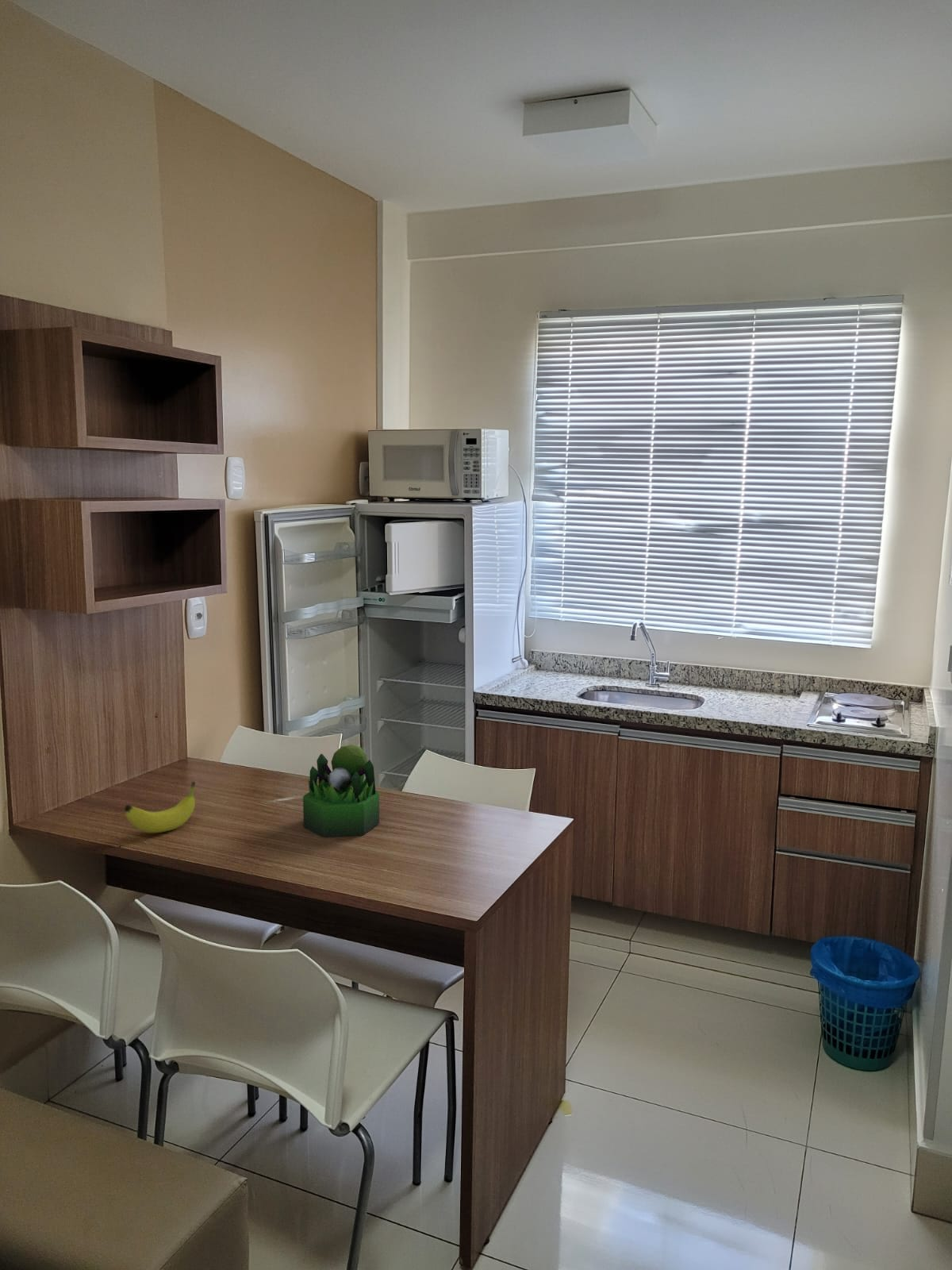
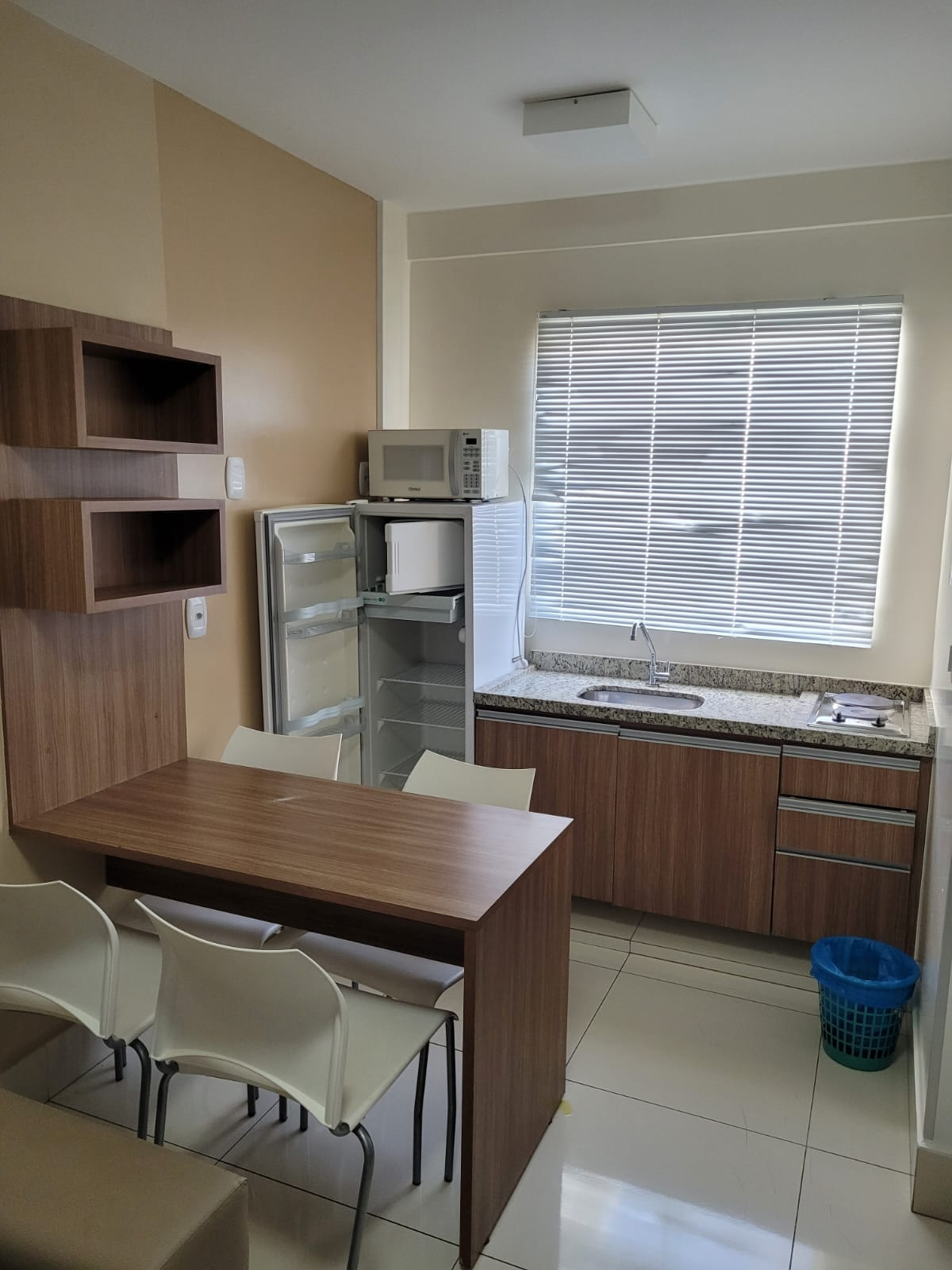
- plant (341, 787)
- fruit (164, 811)
